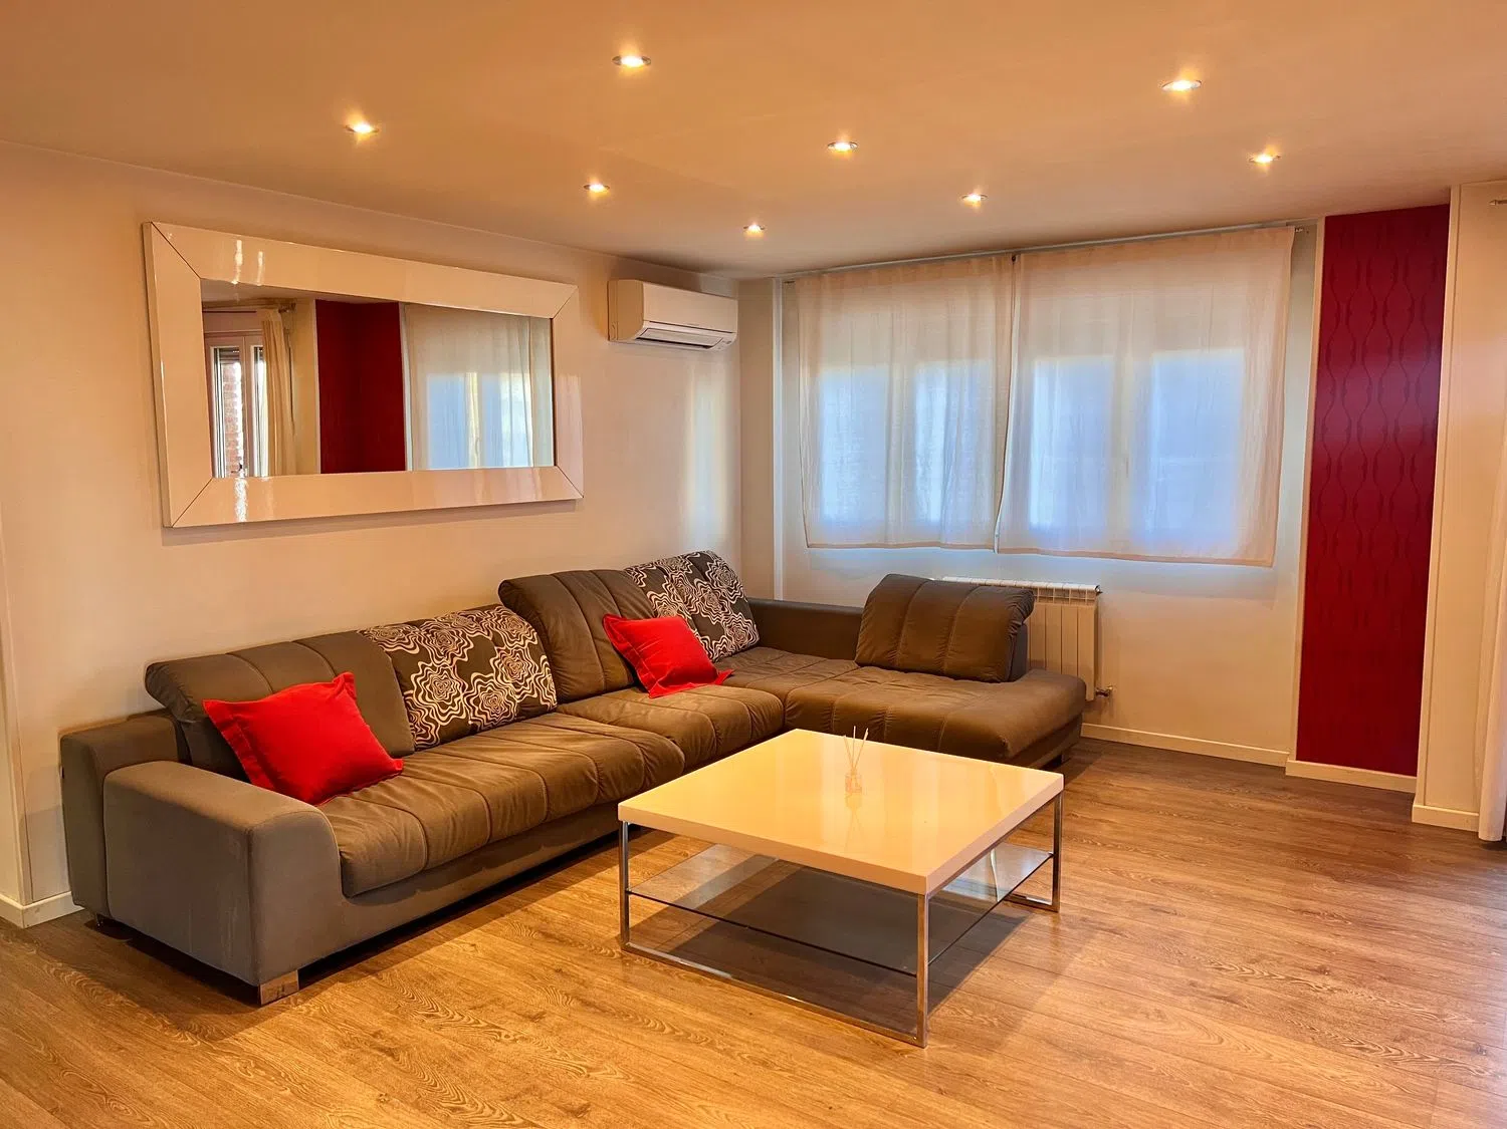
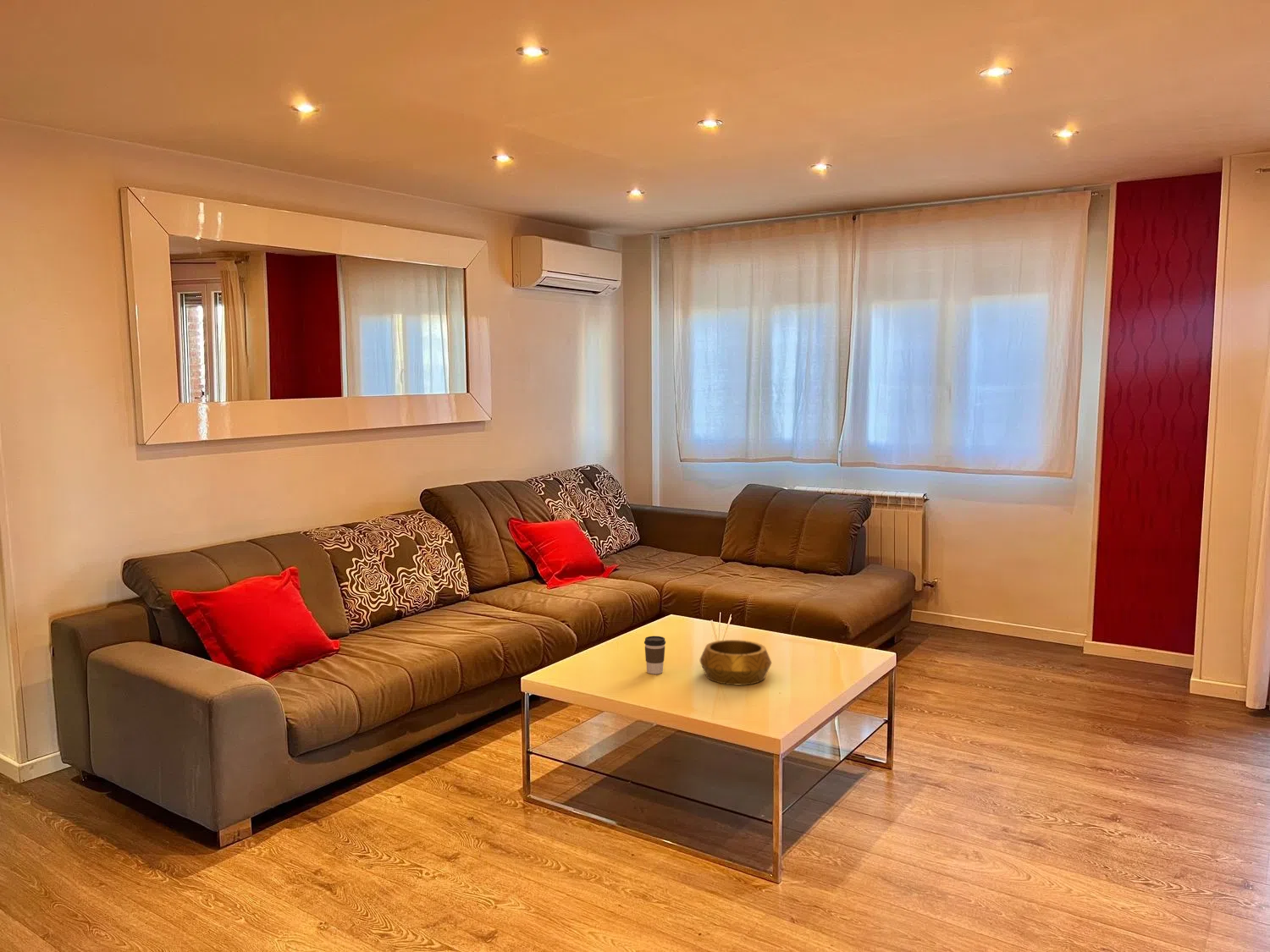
+ decorative bowl (735, 662)
+ coffee cup (654, 655)
